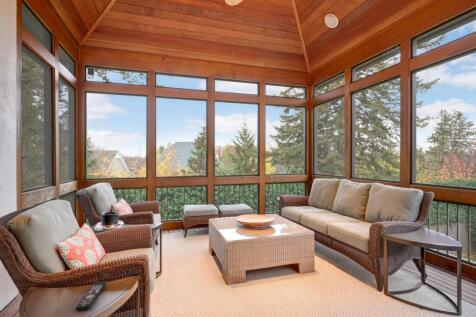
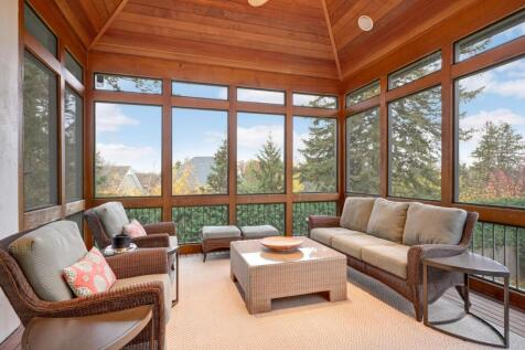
- remote control (92, 295)
